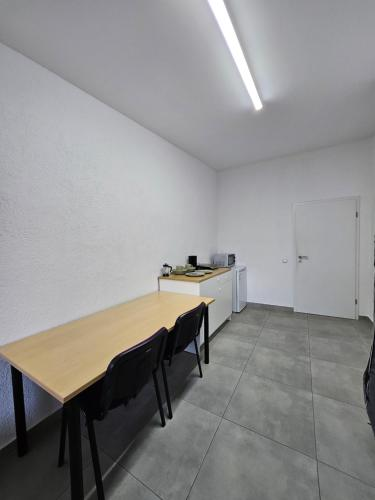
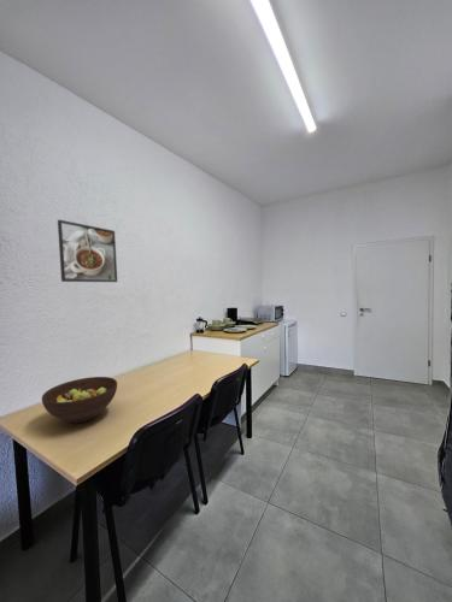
+ fruit bowl (82, 402)
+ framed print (90, 253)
